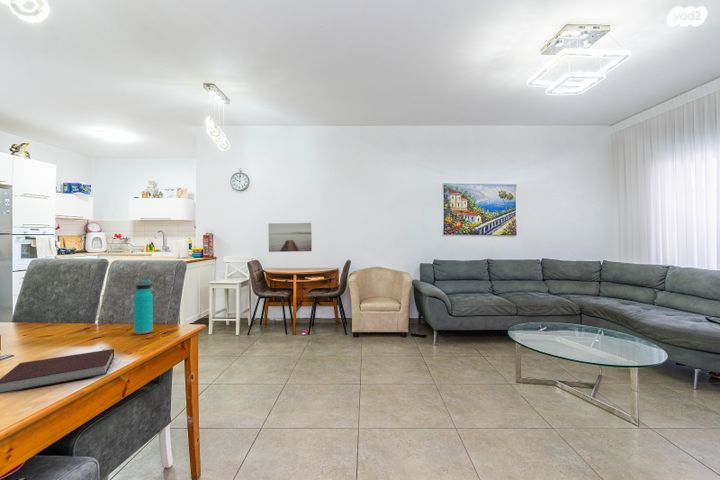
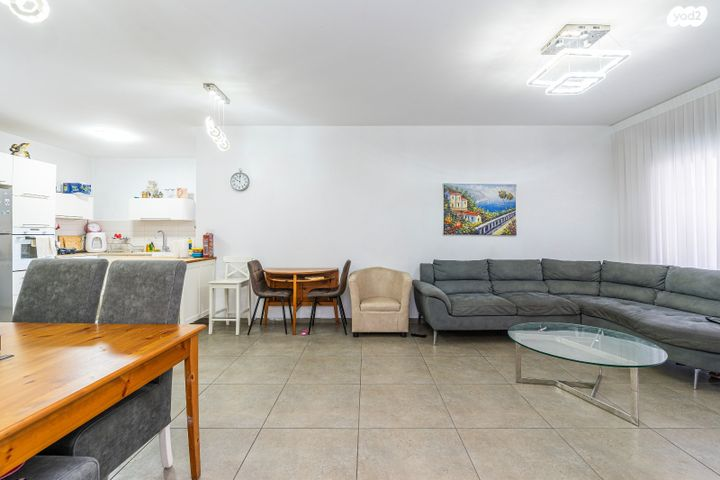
- wall art (290, 237)
- notebook (62, 368)
- water bottle (143, 306)
